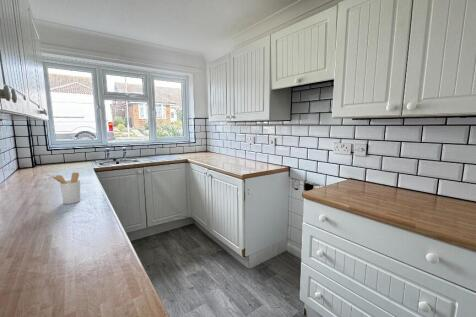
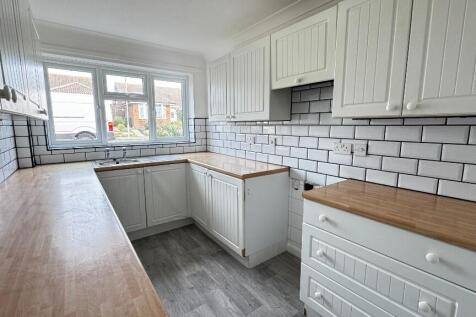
- utensil holder (66, 187)
